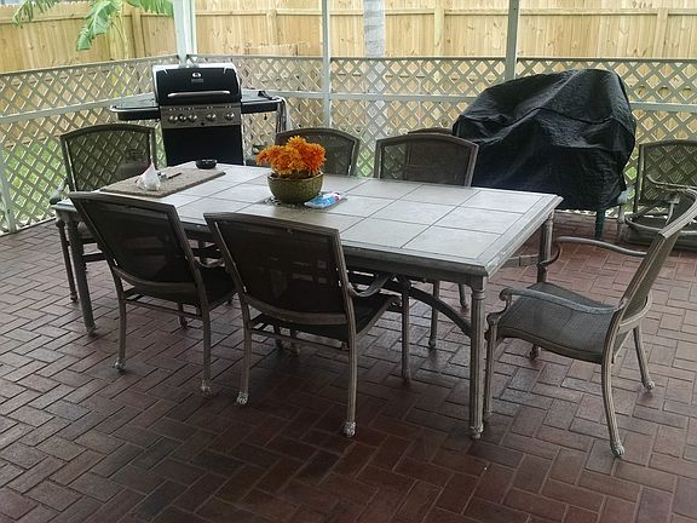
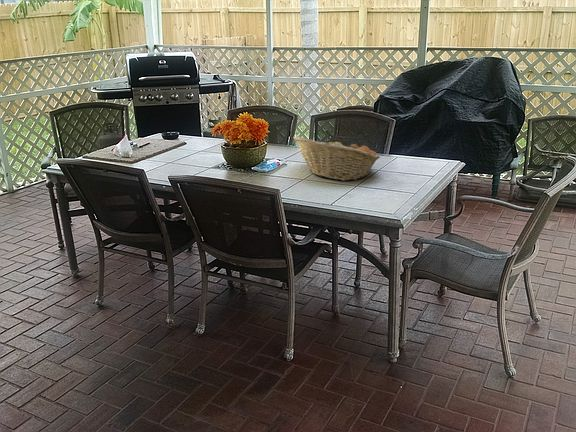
+ fruit basket (335, 154)
